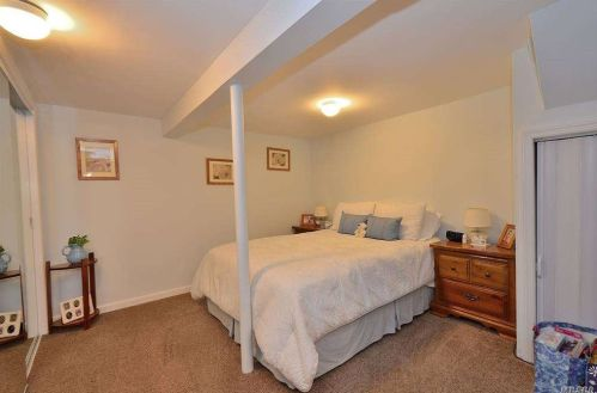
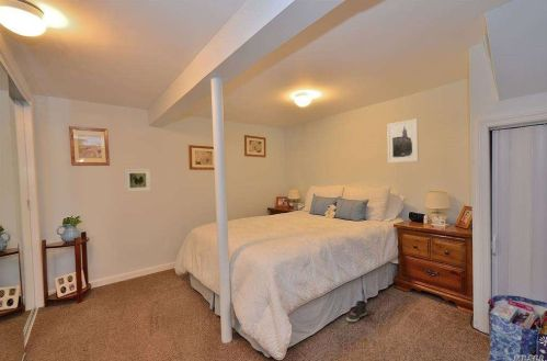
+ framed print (137, 180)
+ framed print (401, 142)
+ sneaker (356, 309)
